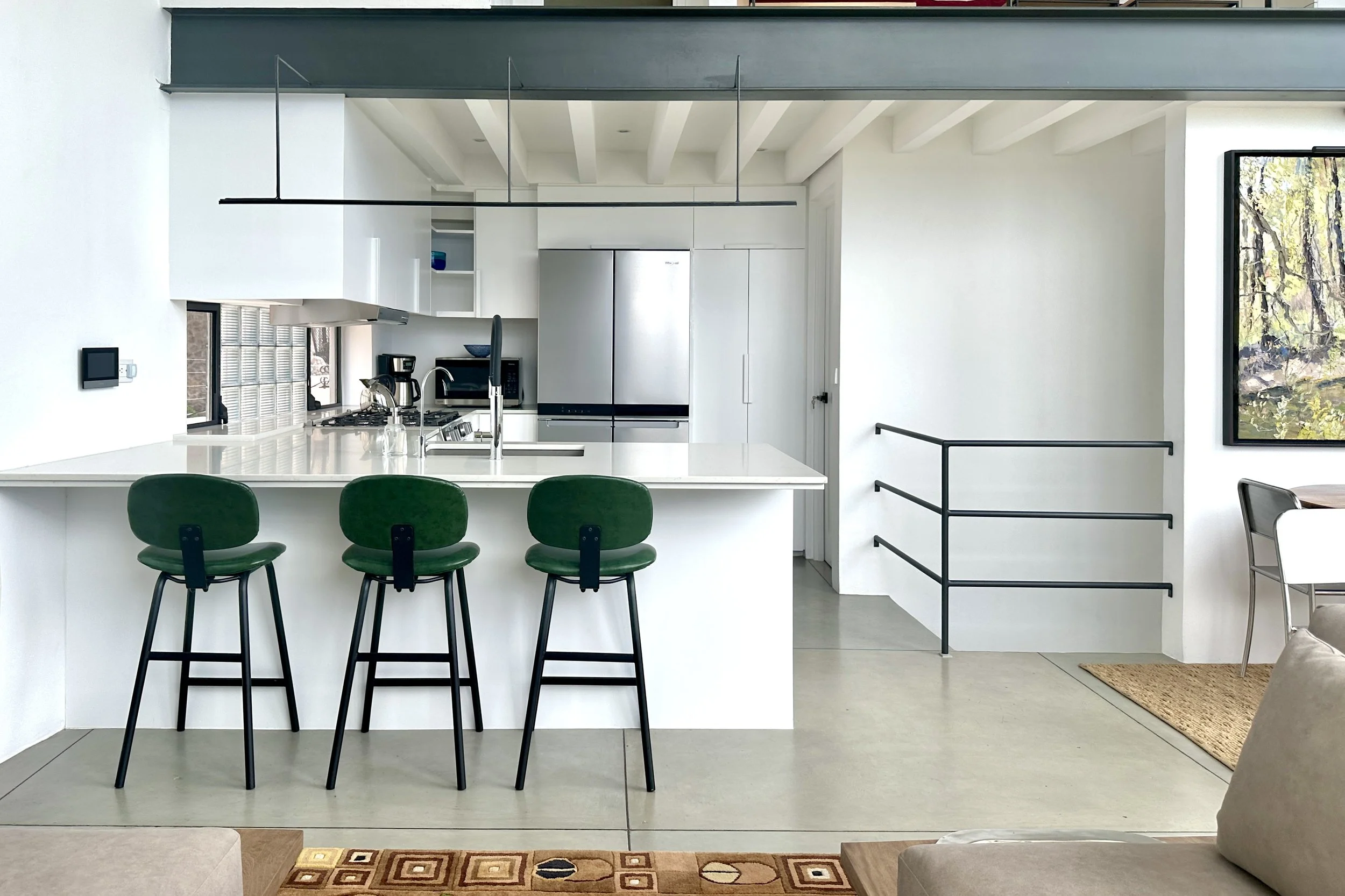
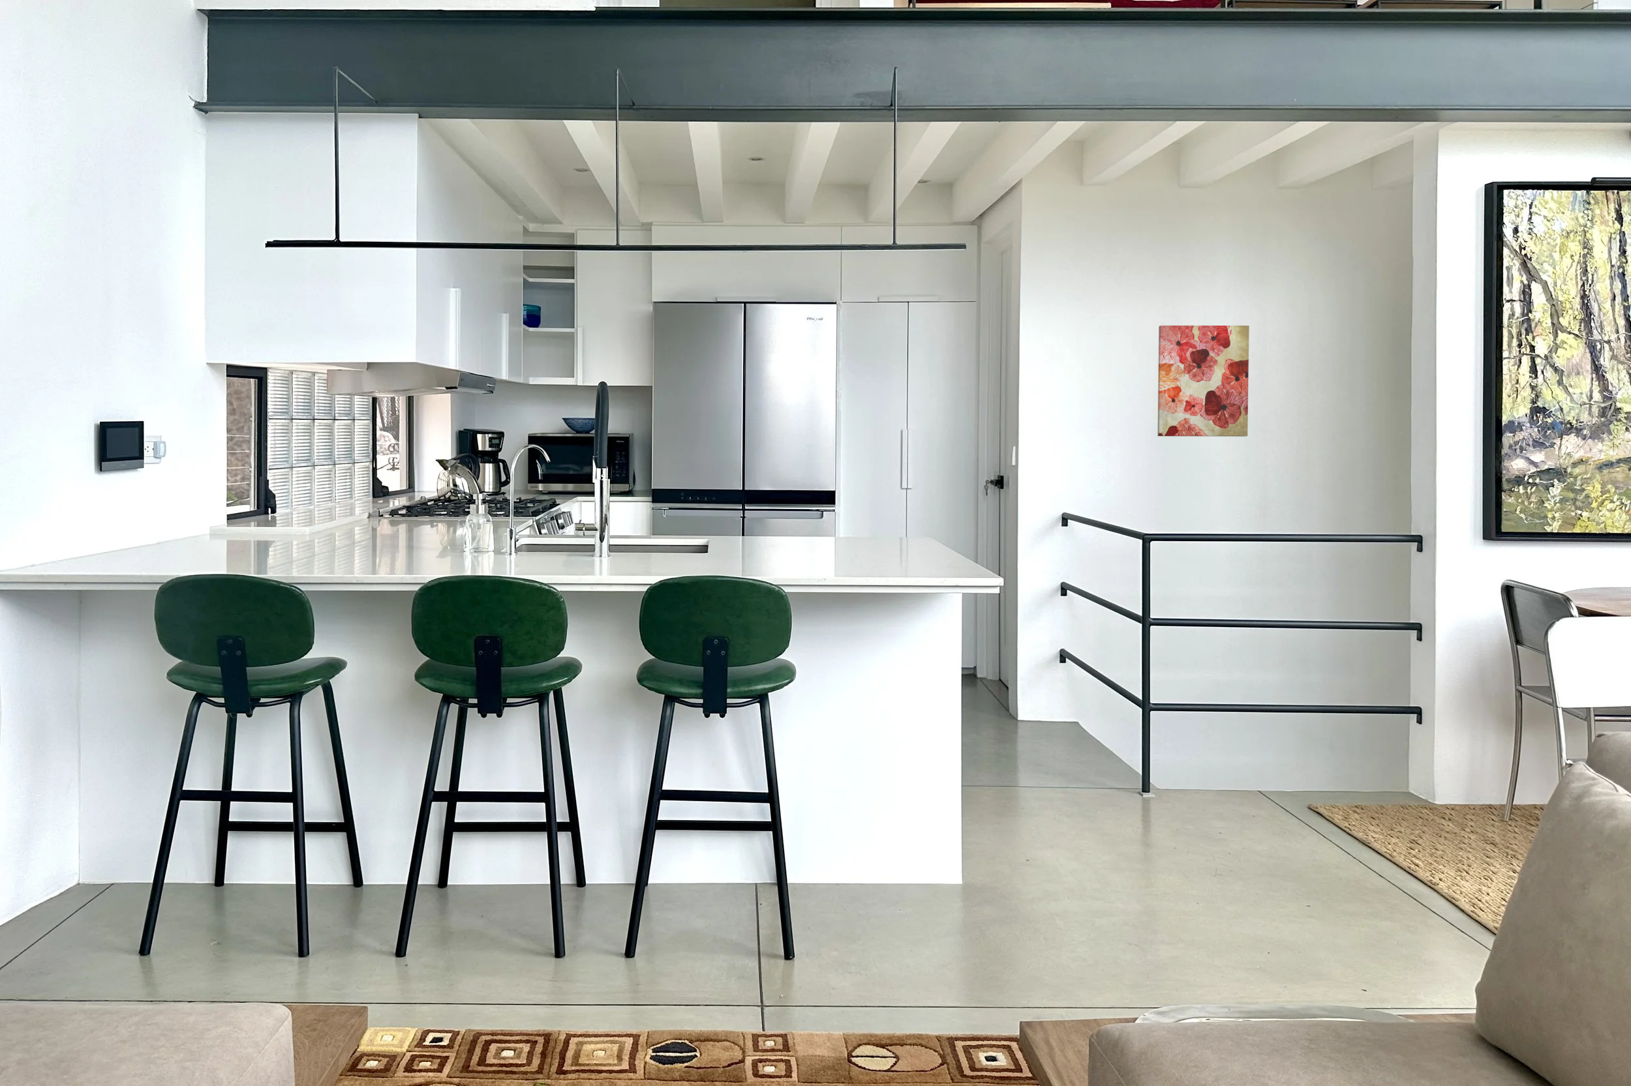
+ wall art (1203, 381)
